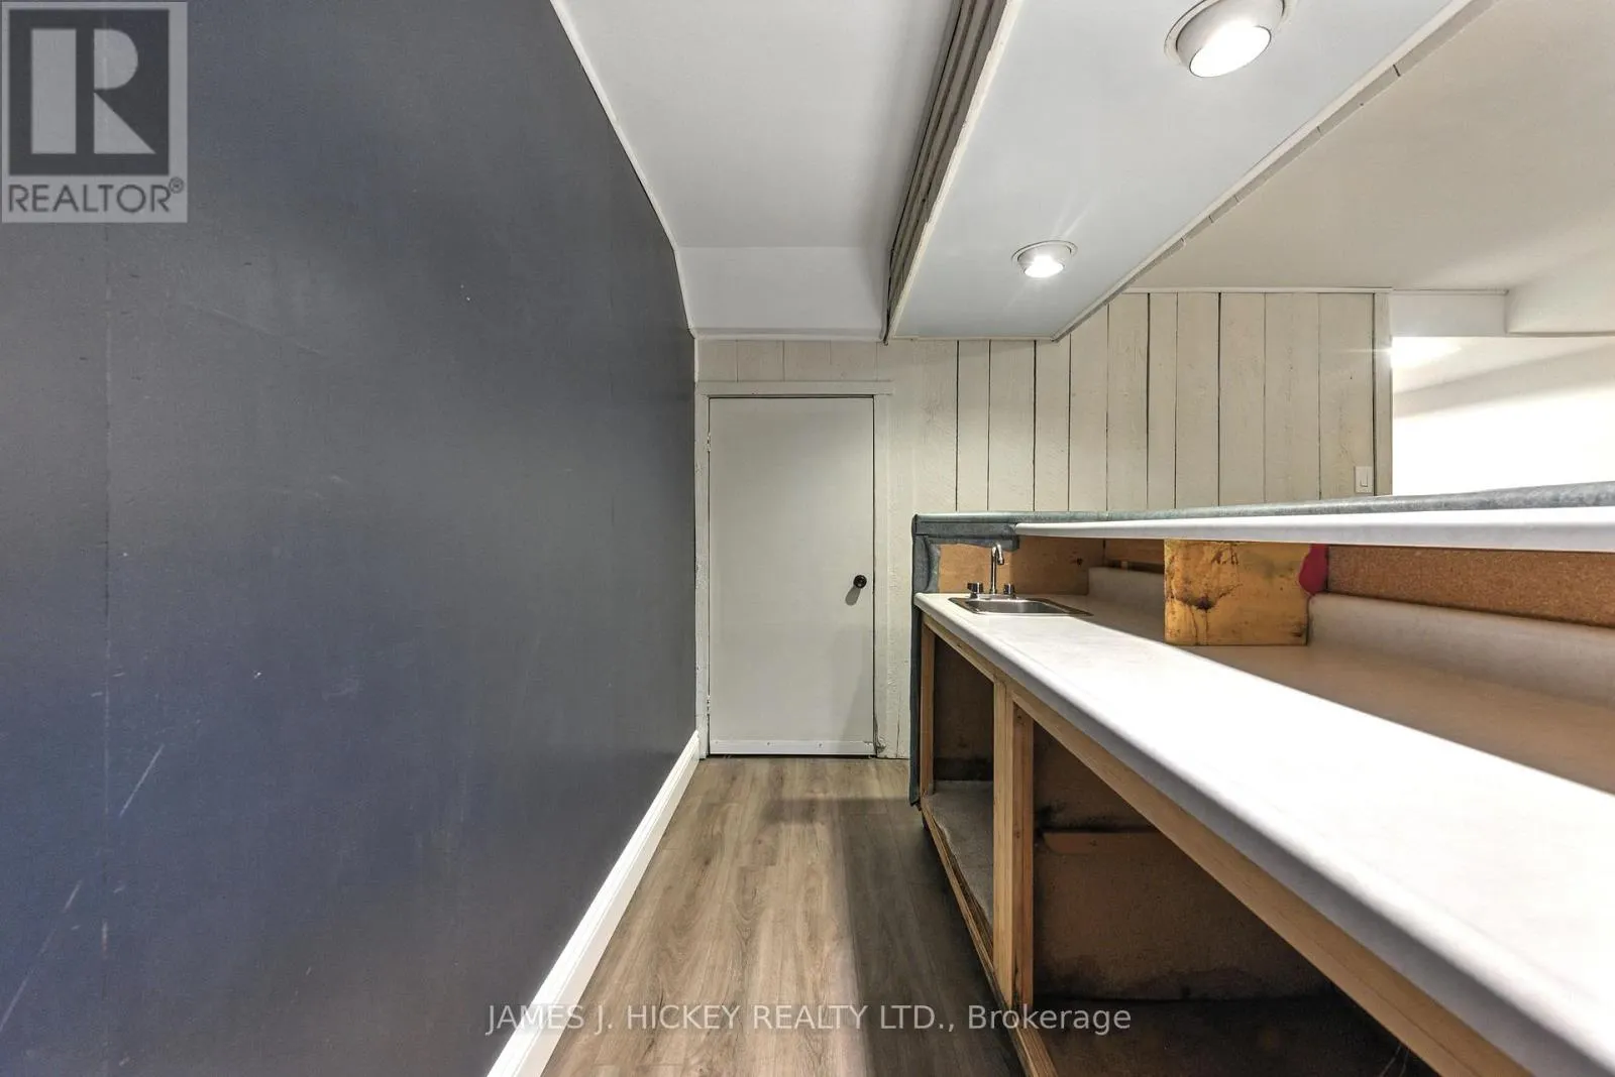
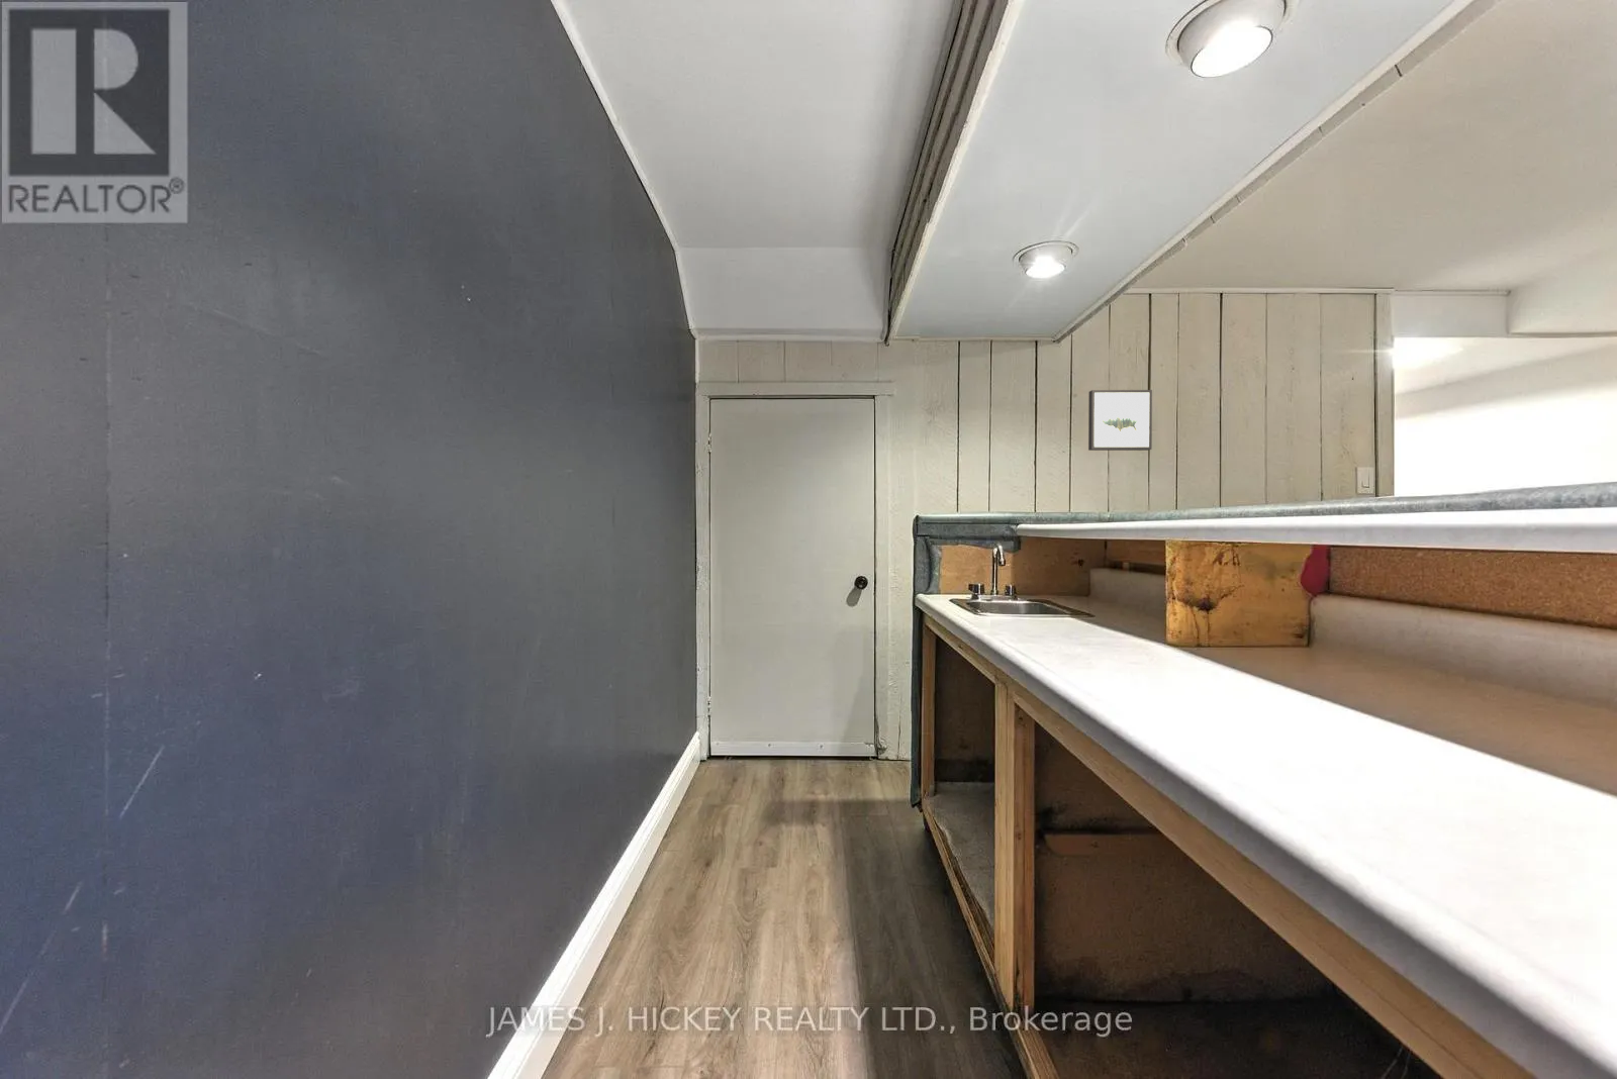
+ wall art (1120, 420)
